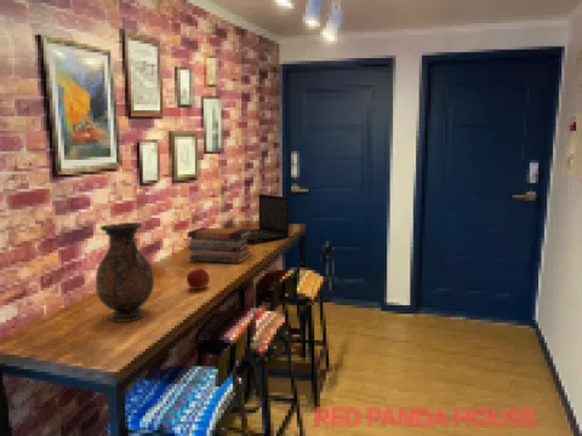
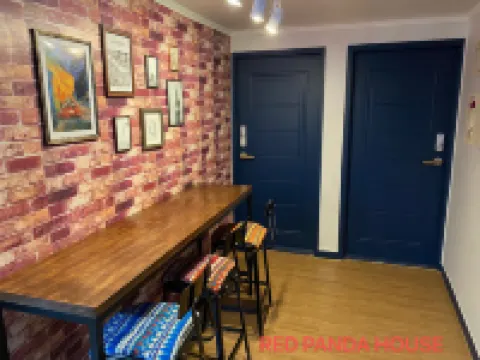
- book stack (219, 243)
- laptop (259, 216)
- apple (198, 277)
- vase (124, 270)
